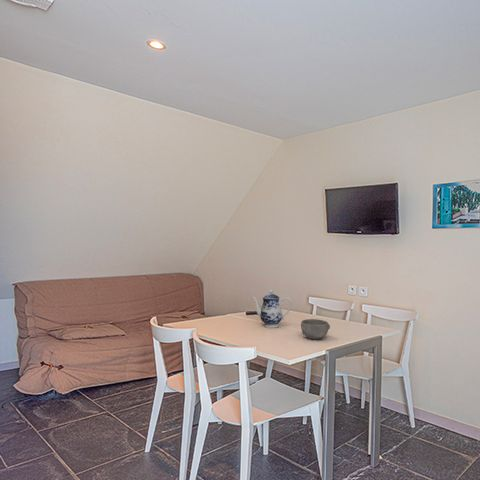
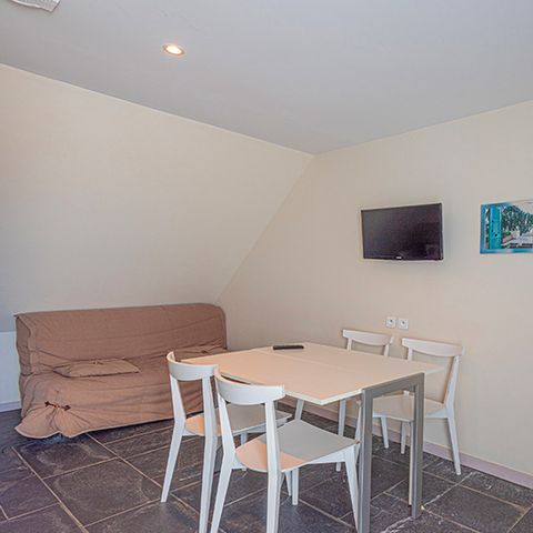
- bowl (314, 329)
- teapot (271, 307)
